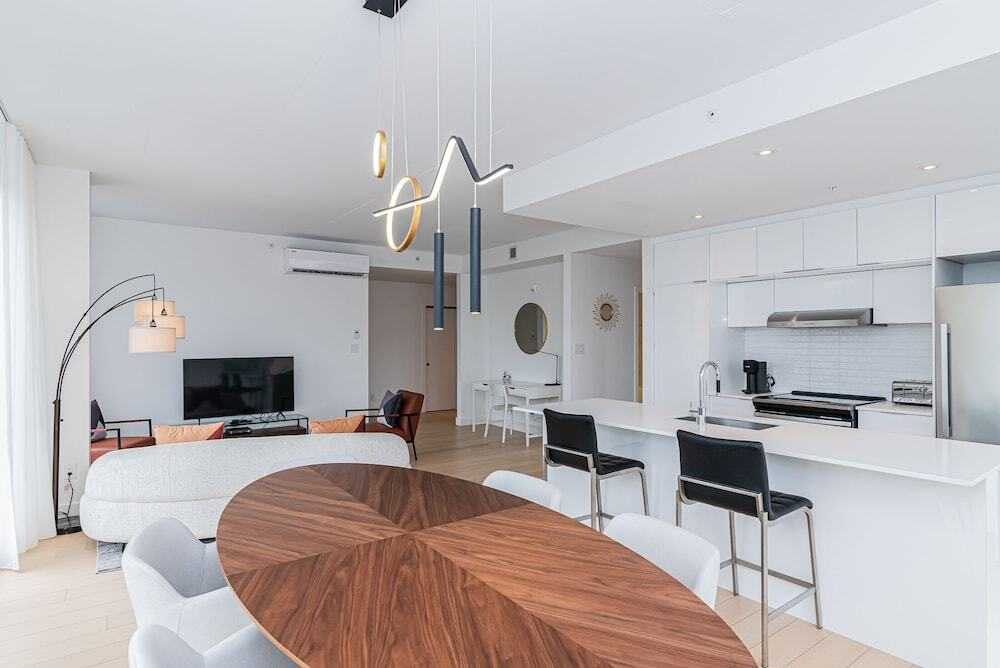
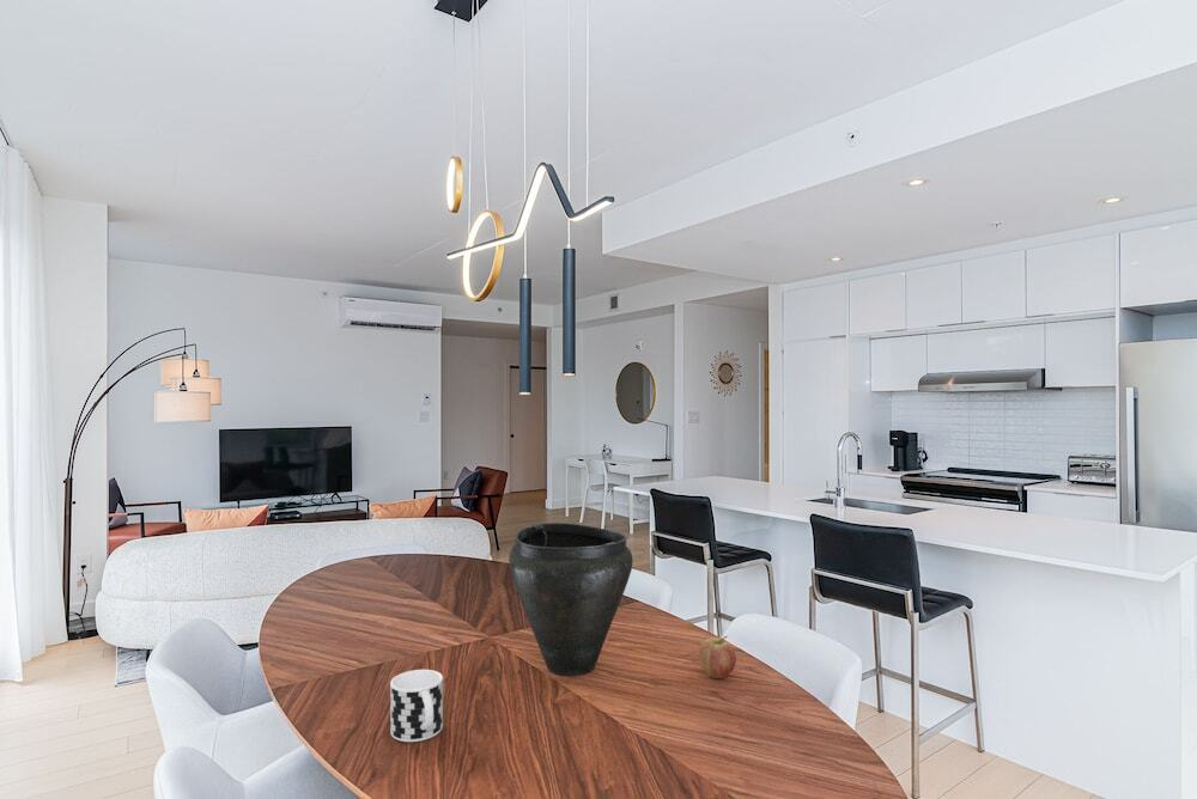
+ vase (571, 598)
+ fruit (717, 657)
+ cup (419, 707)
